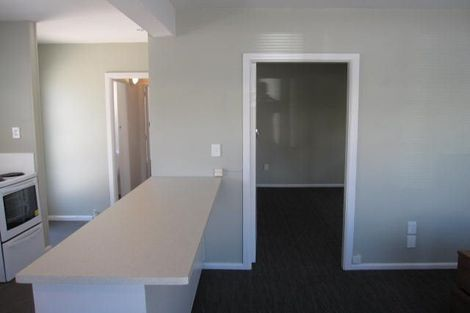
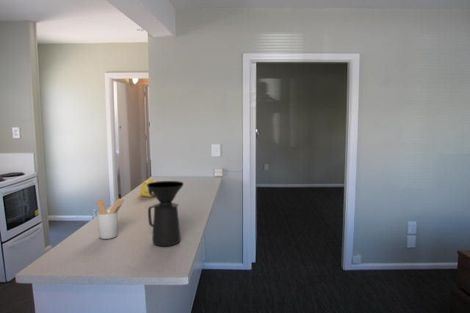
+ utensil holder (111, 217)
+ coffee maker (165, 212)
+ teapot (147, 187)
